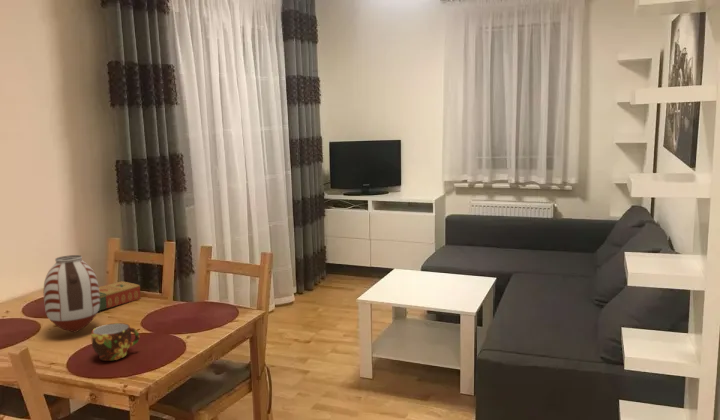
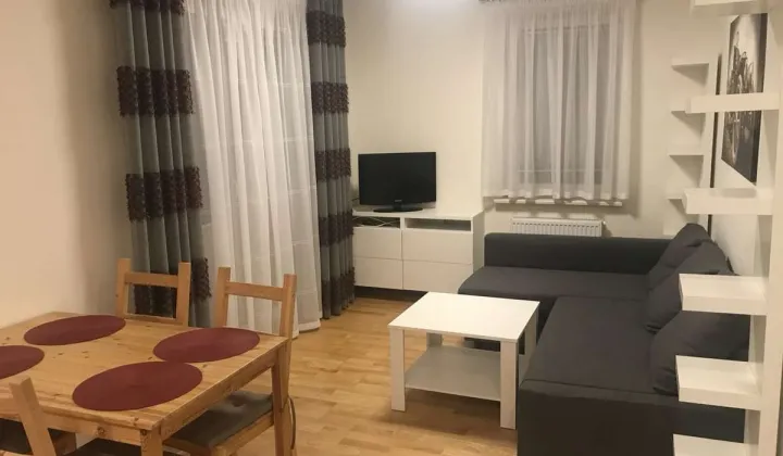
- cup (114, 342)
- book (105, 296)
- vase (72, 295)
